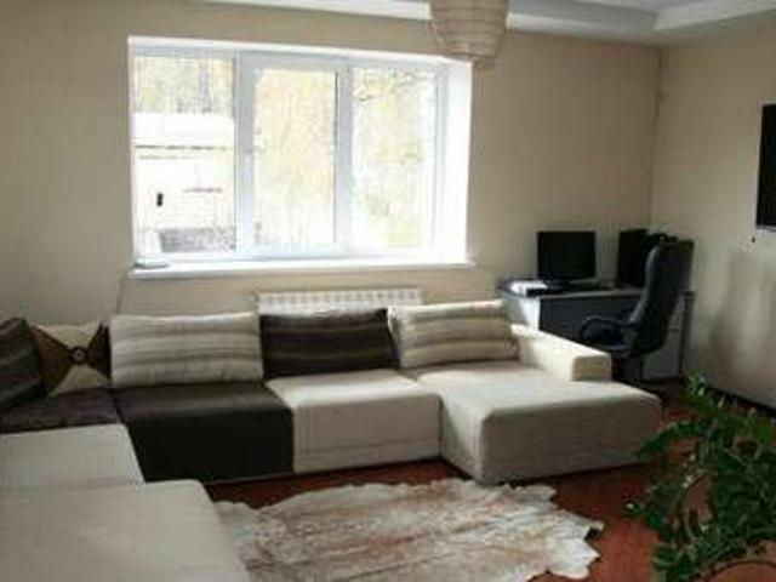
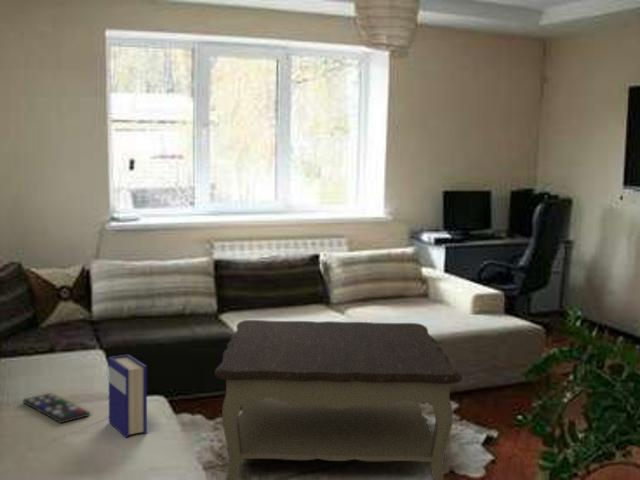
+ remote control (55, 406)
+ coffee table (333, 394)
+ hardback book (127, 394)
